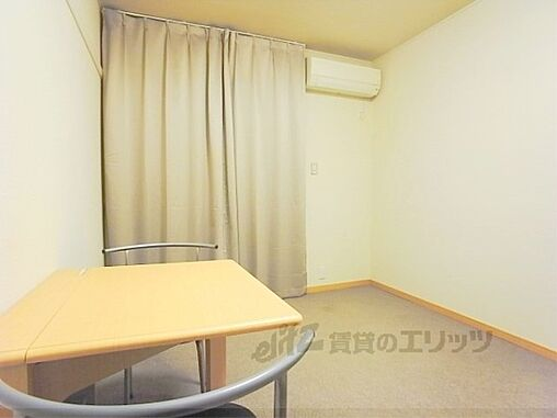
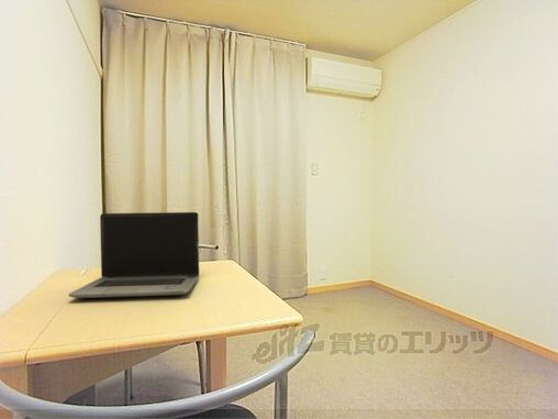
+ laptop computer (140, 251)
